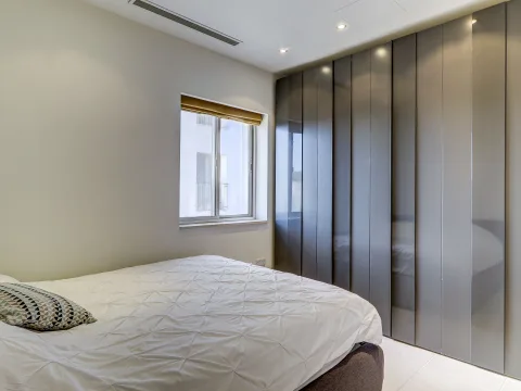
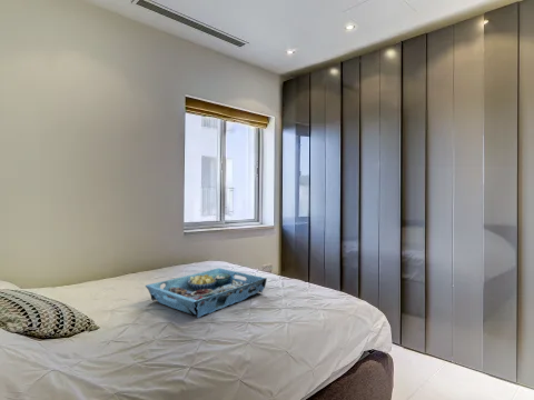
+ serving tray (208, 287)
